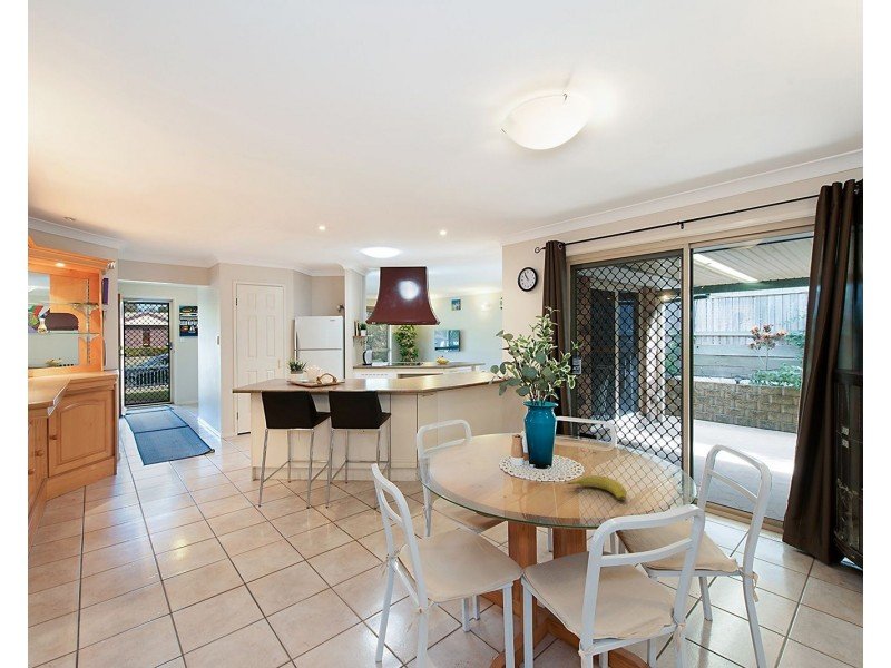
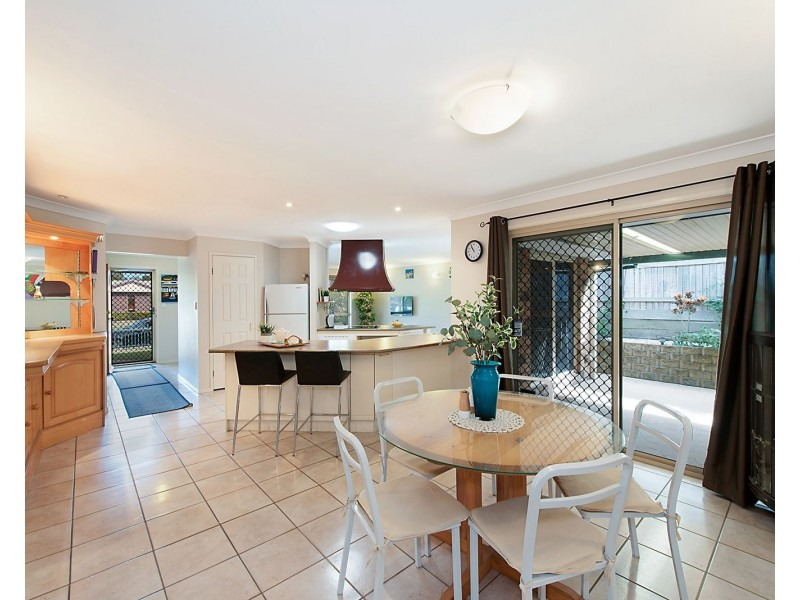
- fruit (596, 487)
